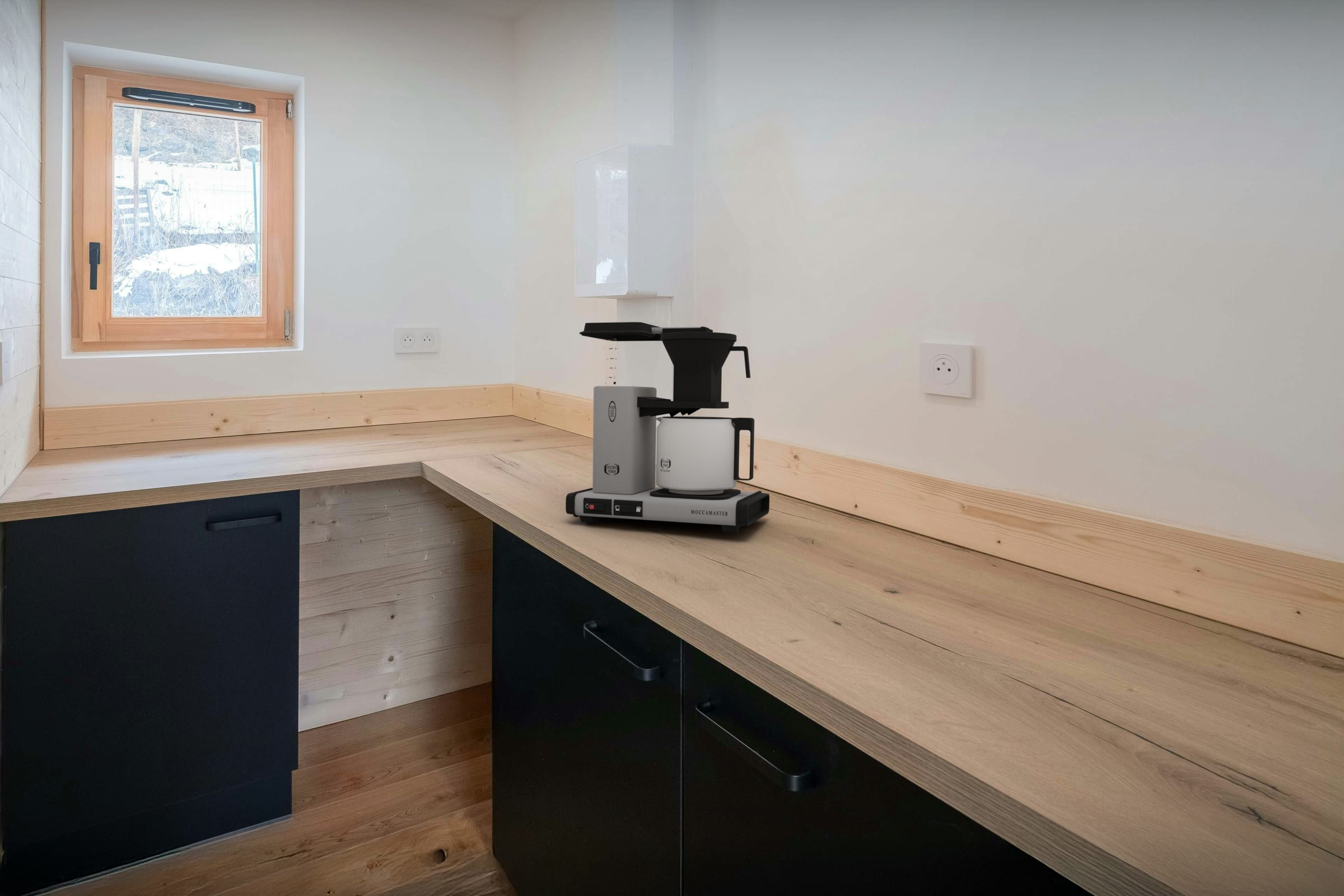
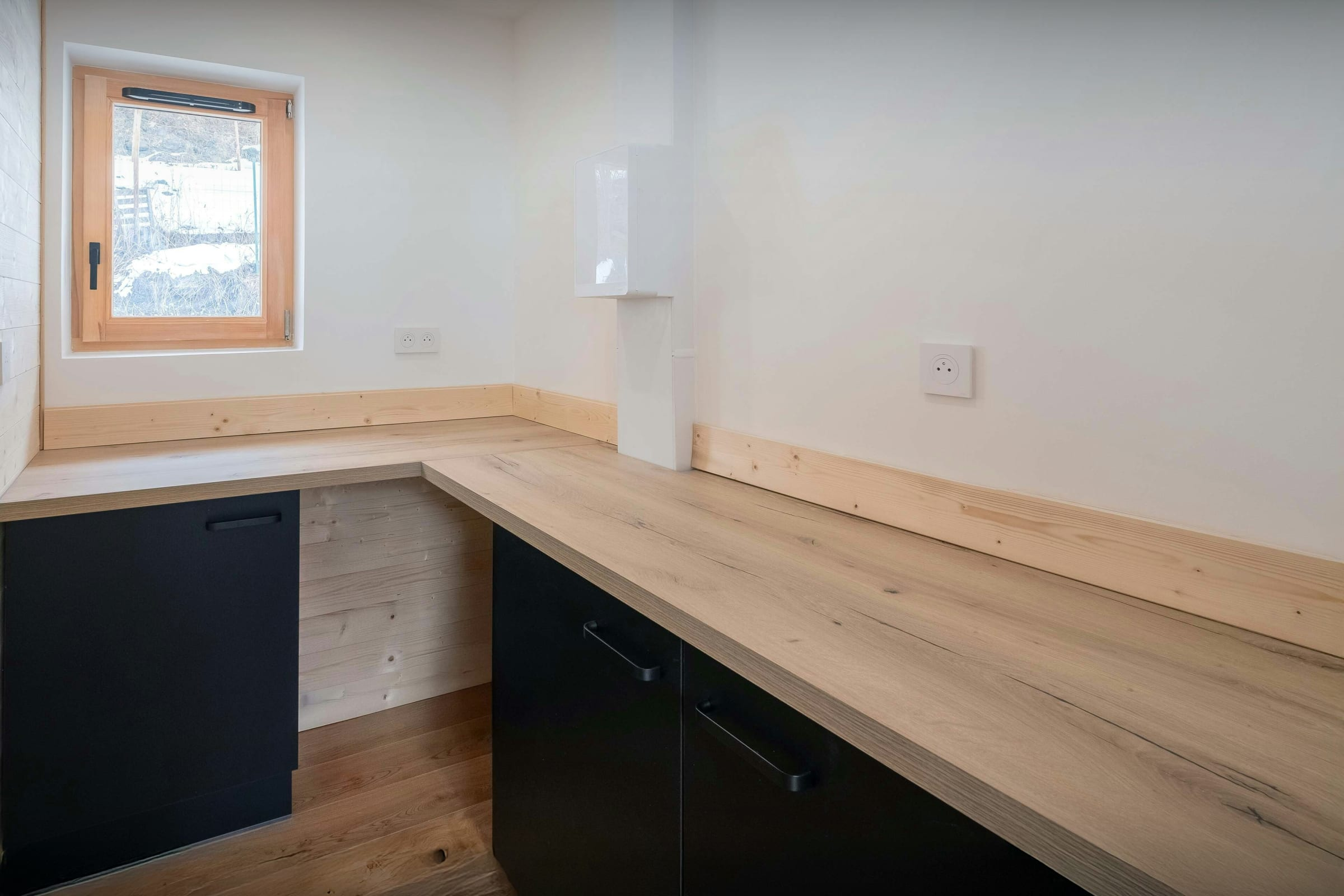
- coffee maker (671, 424)
